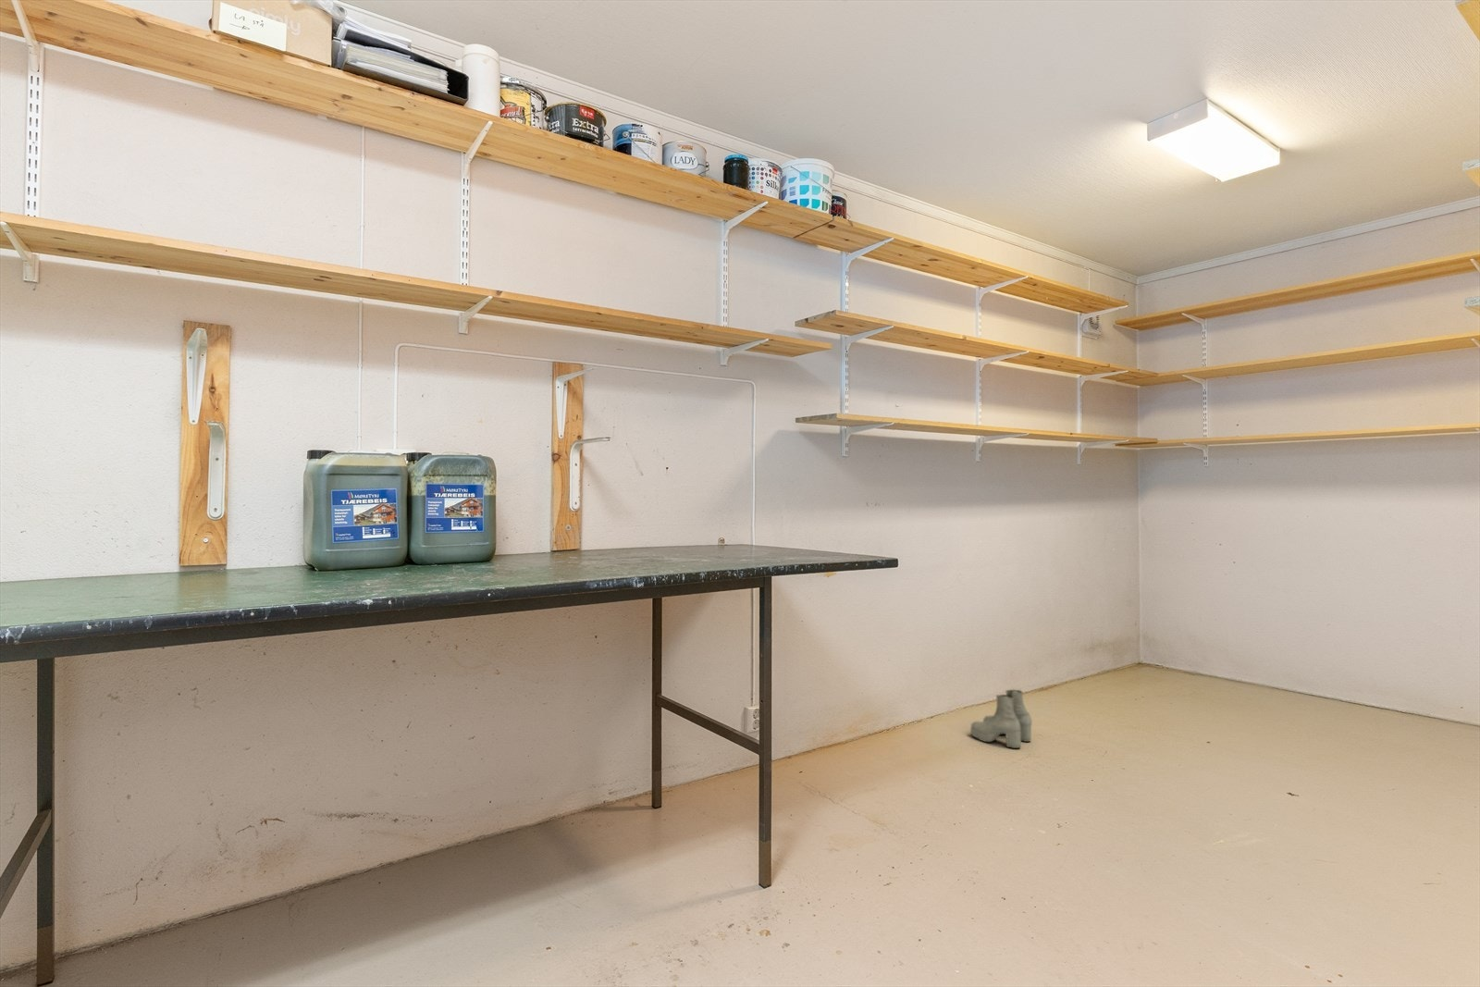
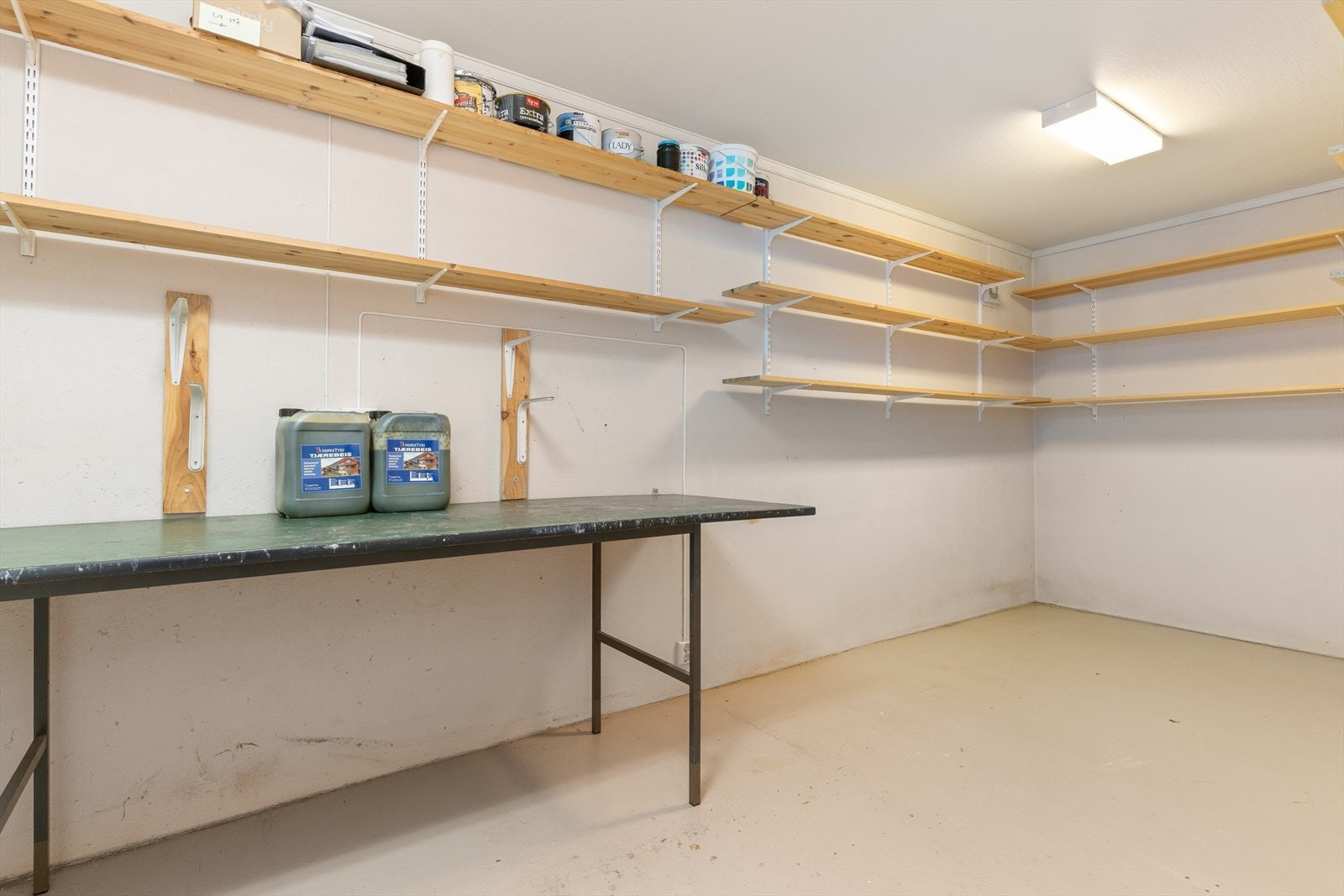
- boots (1001, 714)
